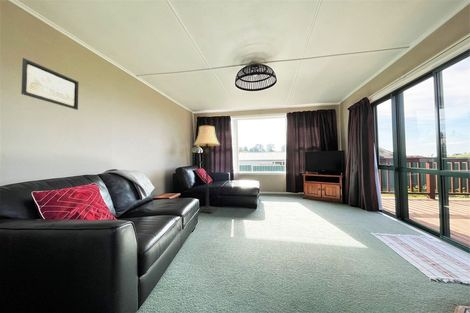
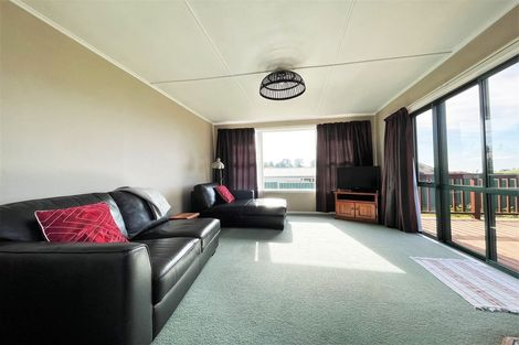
- wall art (53, 87)
- lamp (207, 168)
